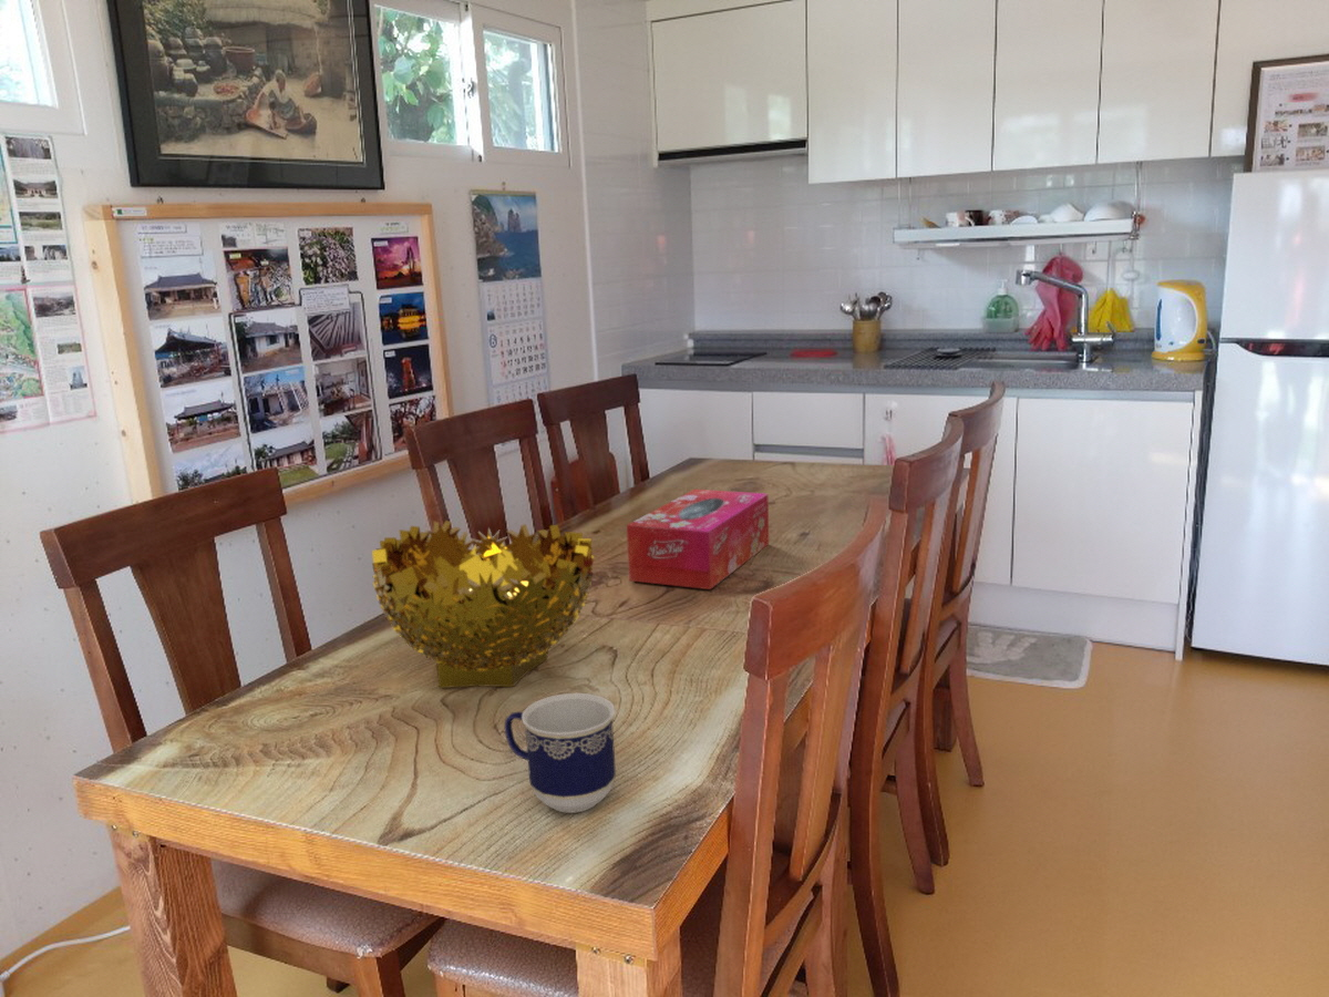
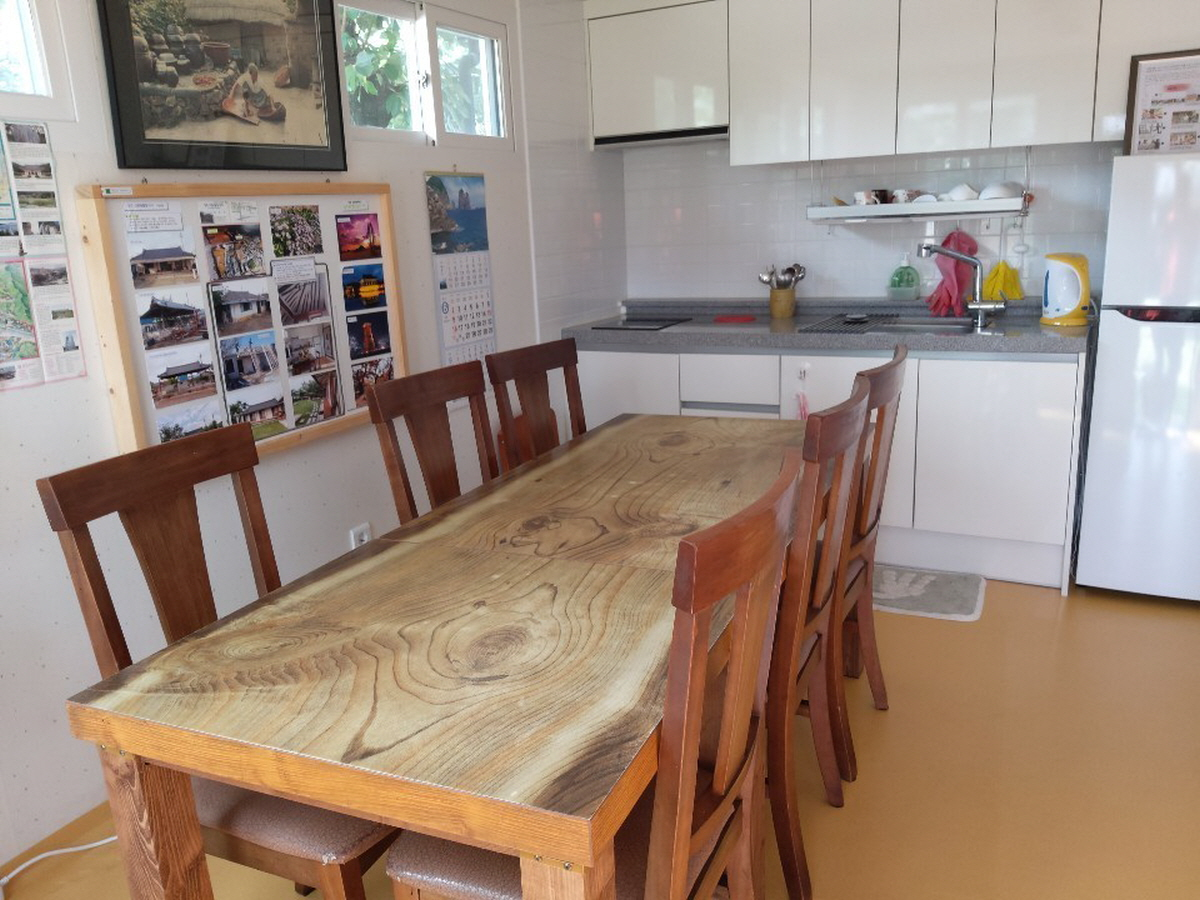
- decorative bowl (487, 603)
- tissue box (701, 535)
- cup (558, 754)
